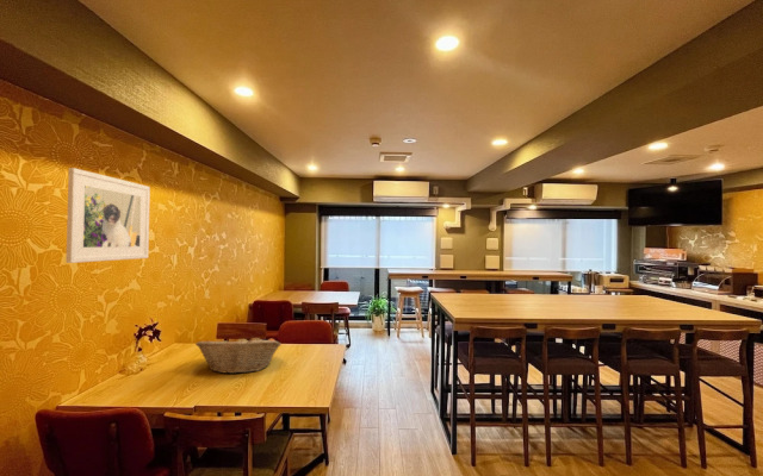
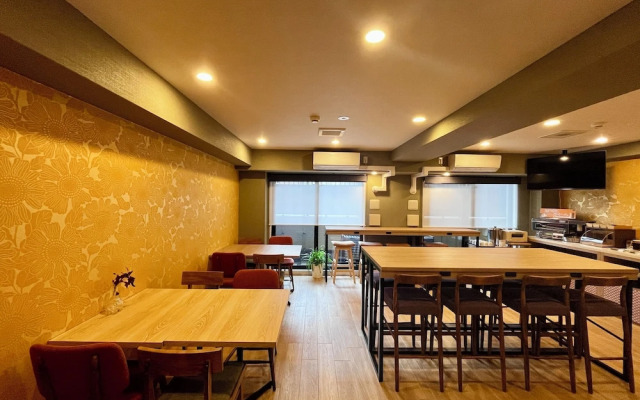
- fruit basket (238, 350)
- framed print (113, 219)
